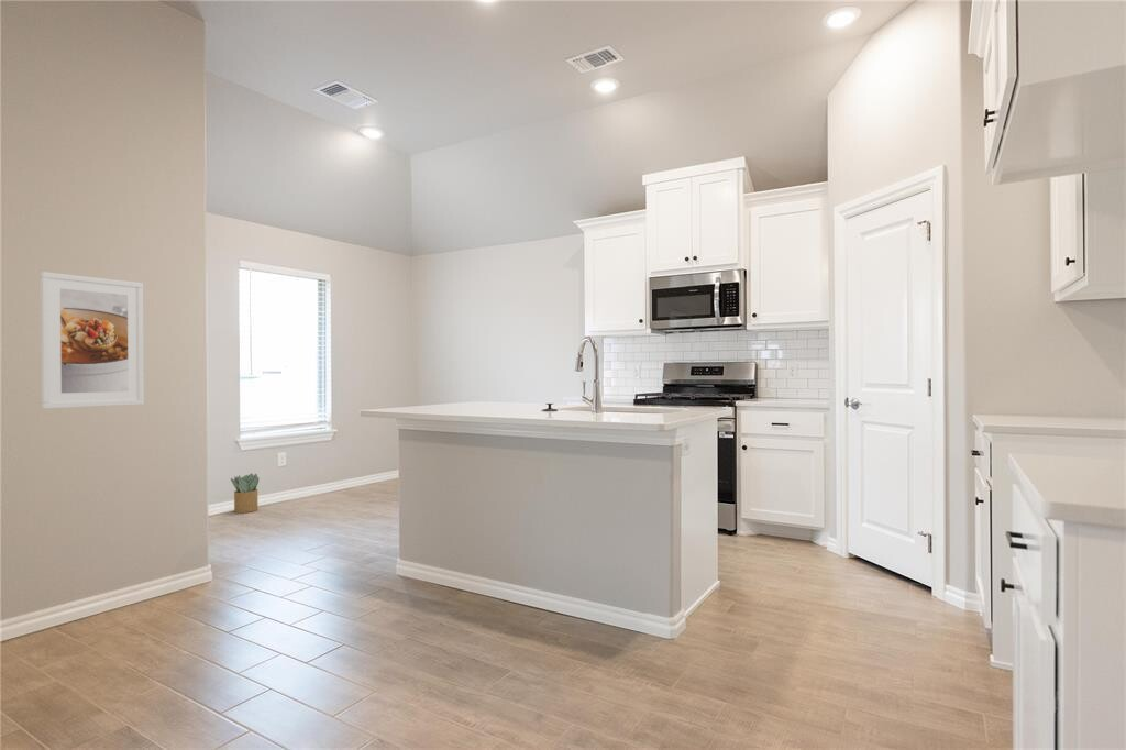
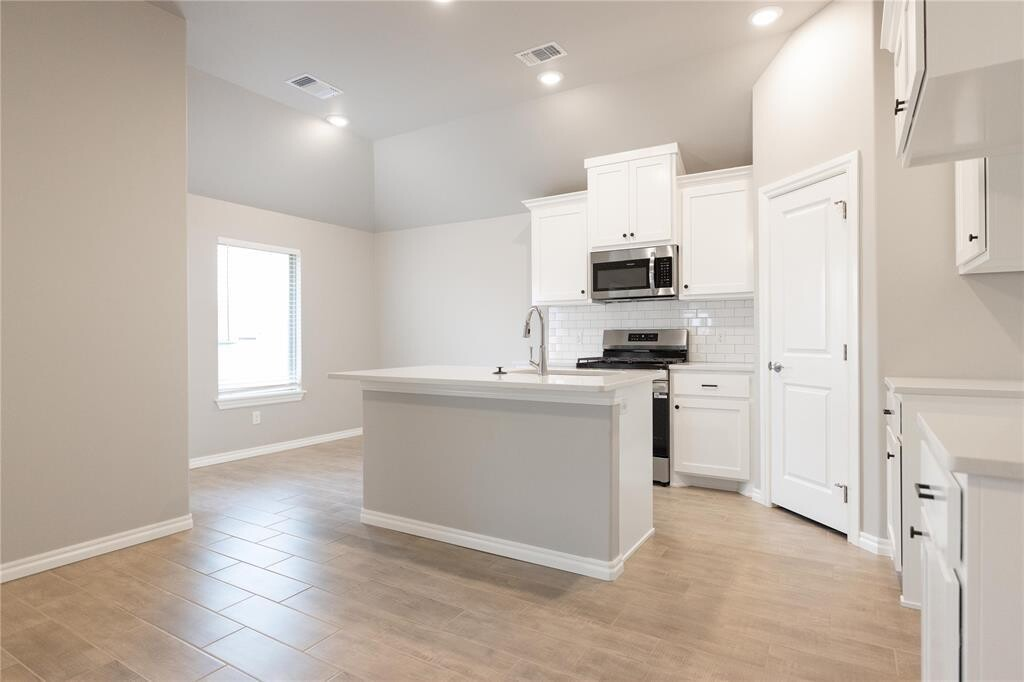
- potted plant (244, 493)
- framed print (95, 342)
